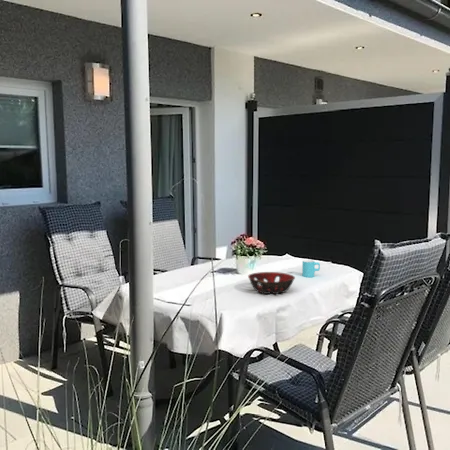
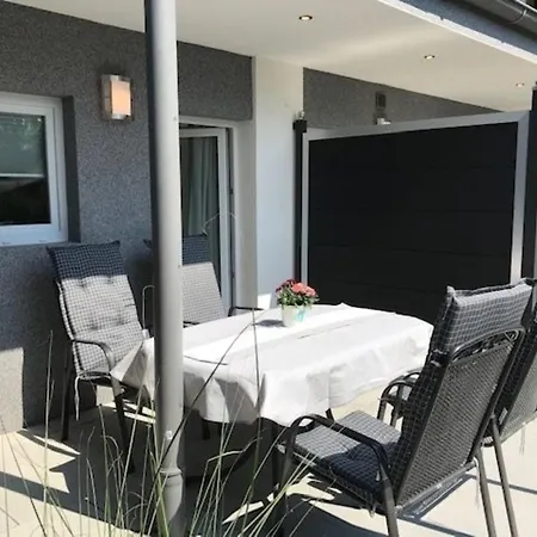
- decorative bowl (271, 283)
- cup (310, 268)
